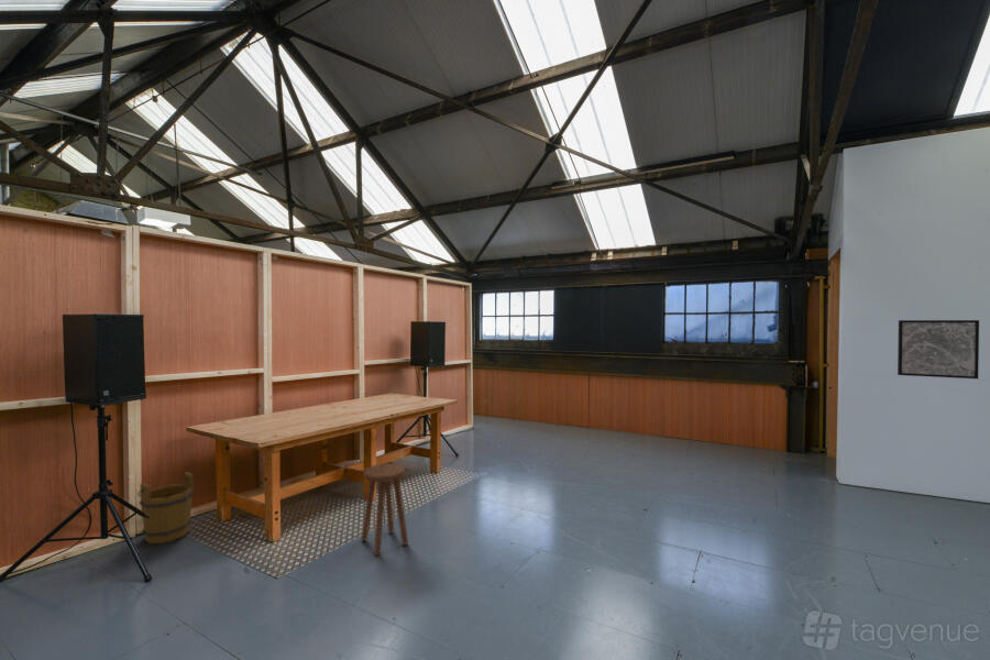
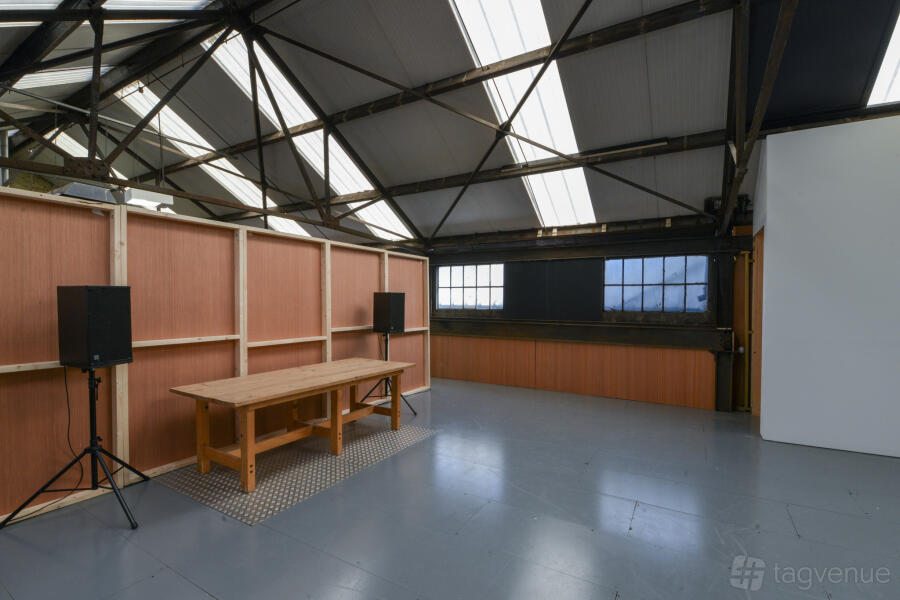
- bucket (166, 506)
- stool (383, 506)
- wall art (936, 348)
